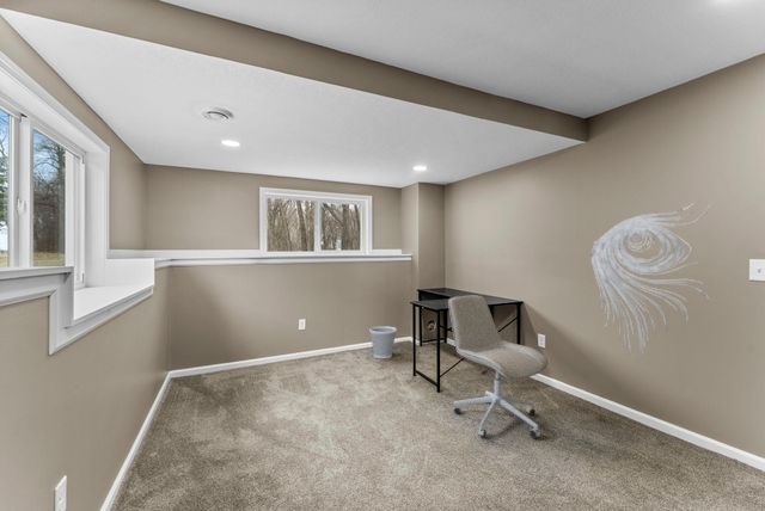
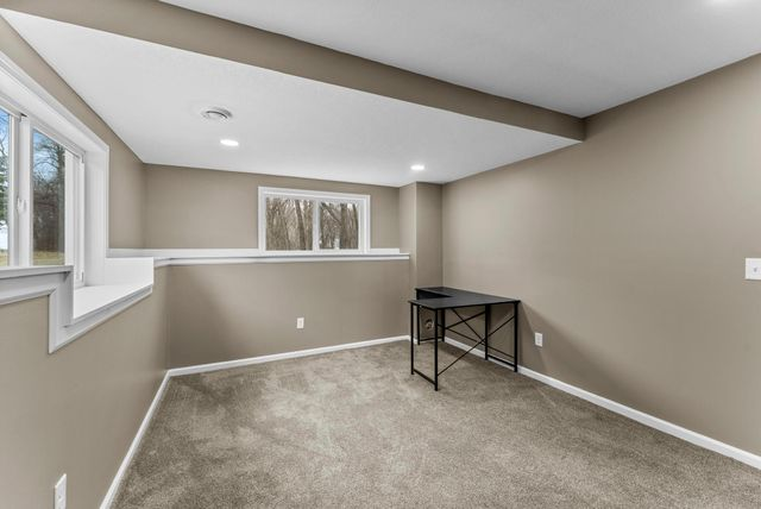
- office chair (496, 358)
- wastebasket (382, 341)
- wall sculpture (643, 285)
